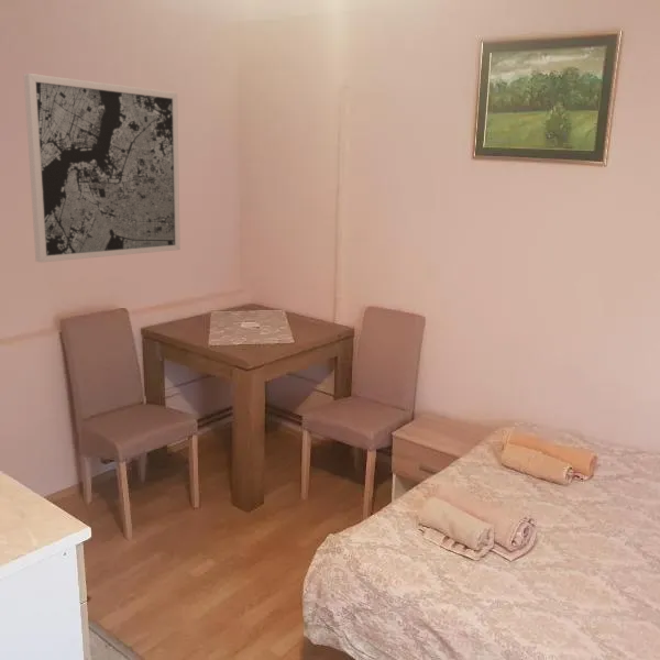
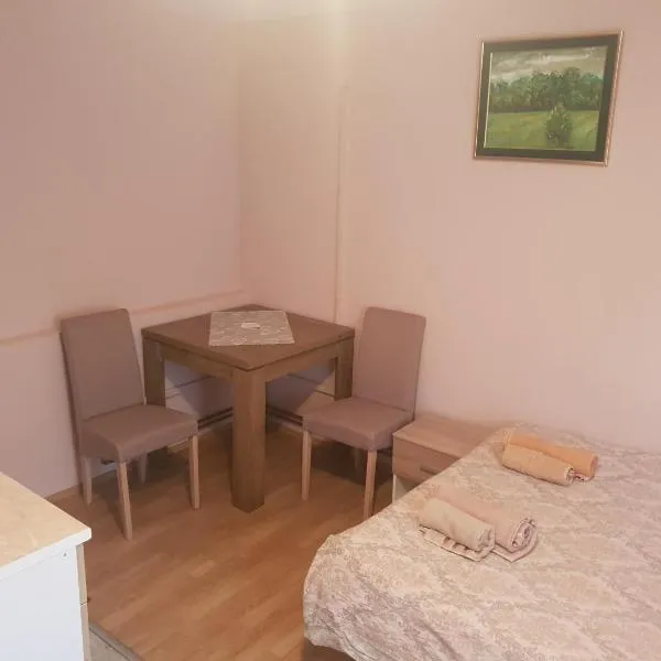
- wall art (110, 172)
